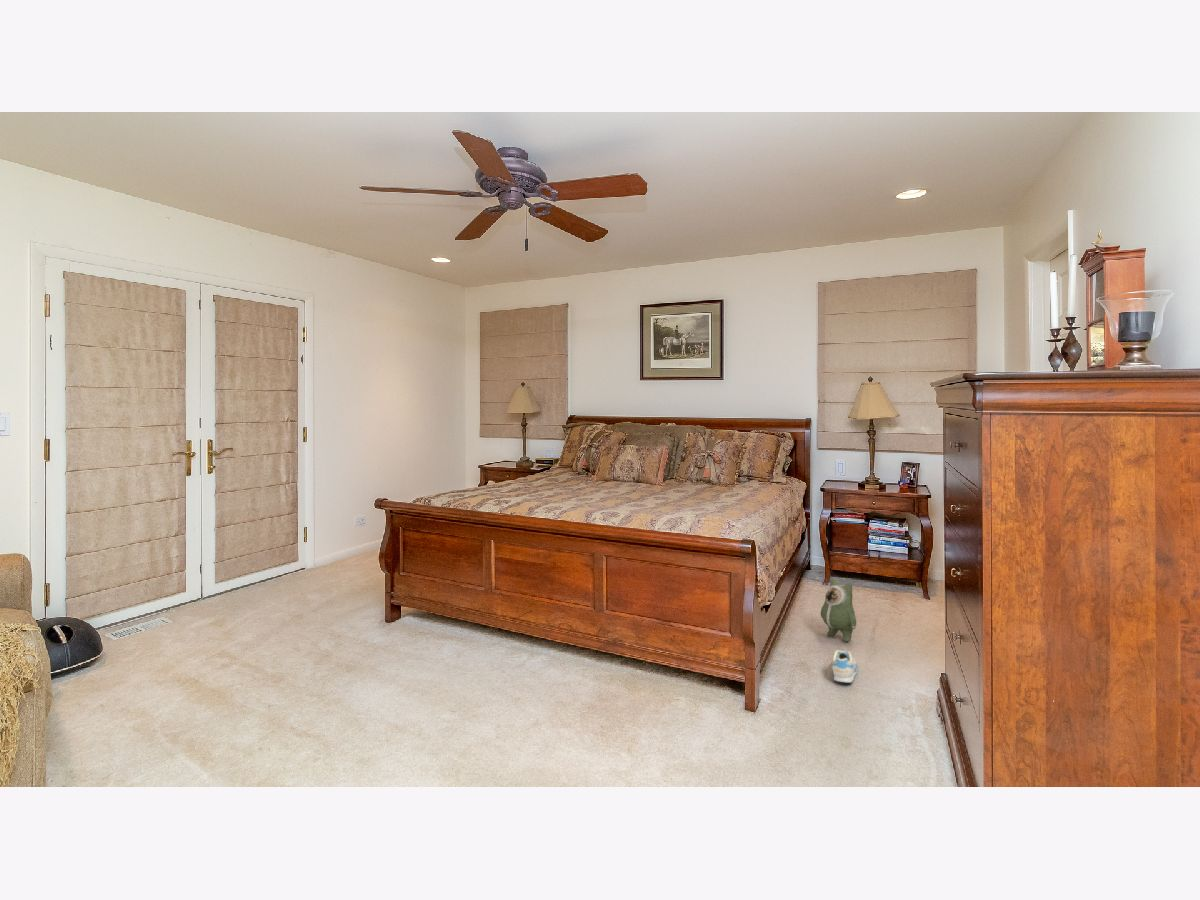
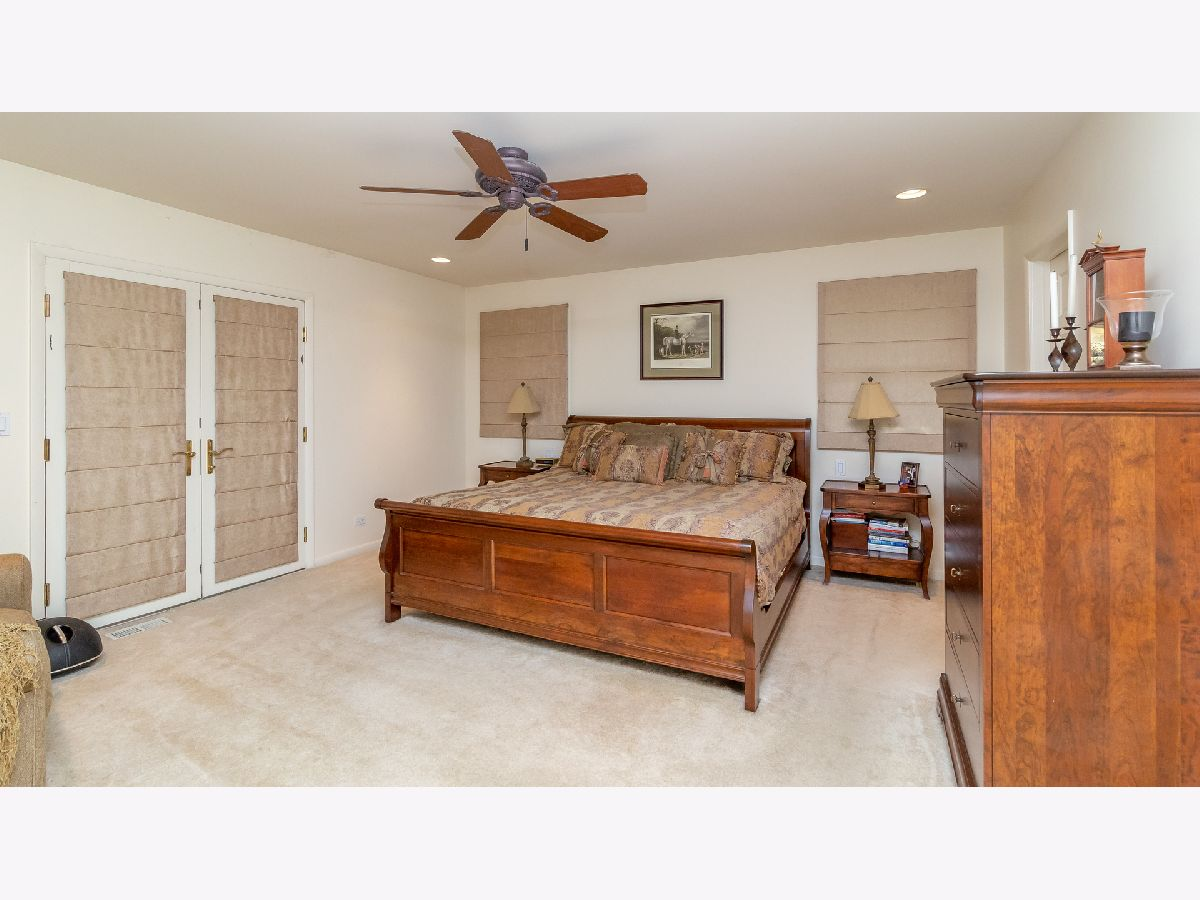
- plush toy (838, 609)
- sneaker (843, 661)
